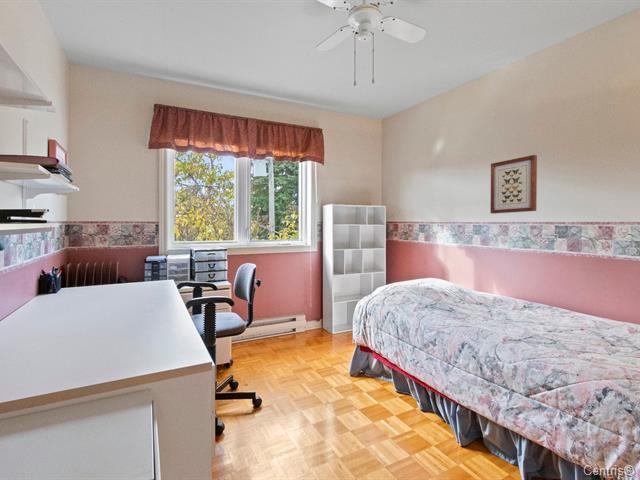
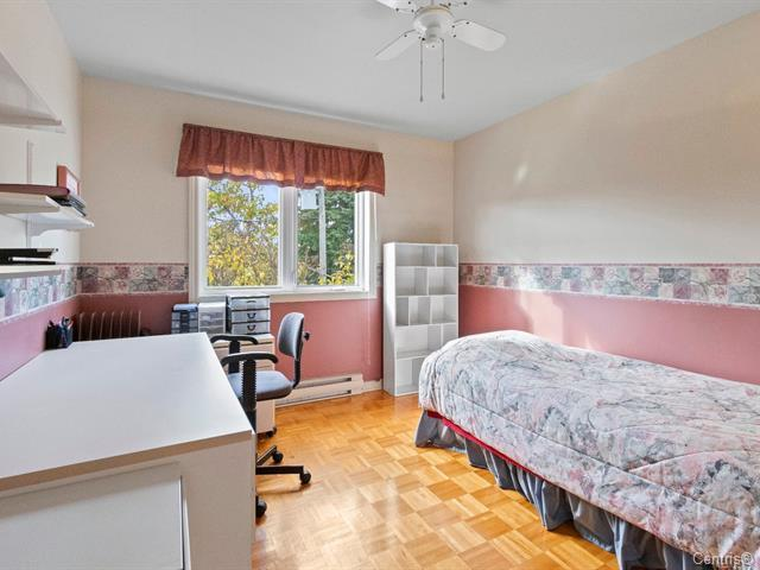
- wall art (512, 186)
